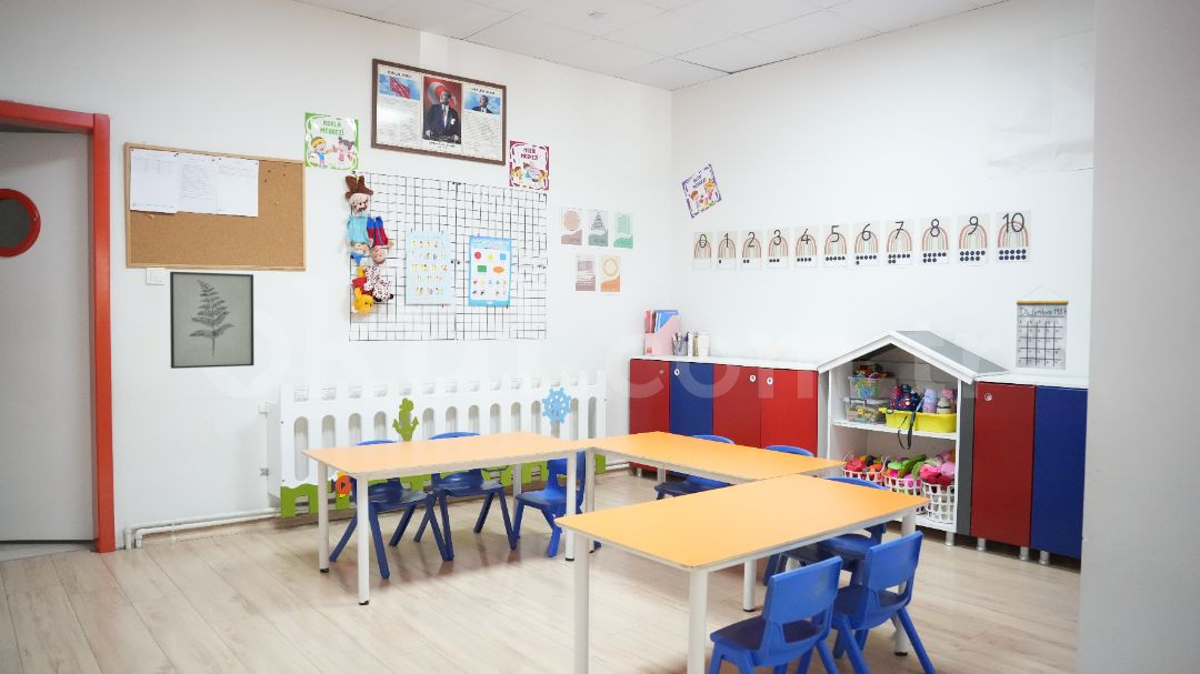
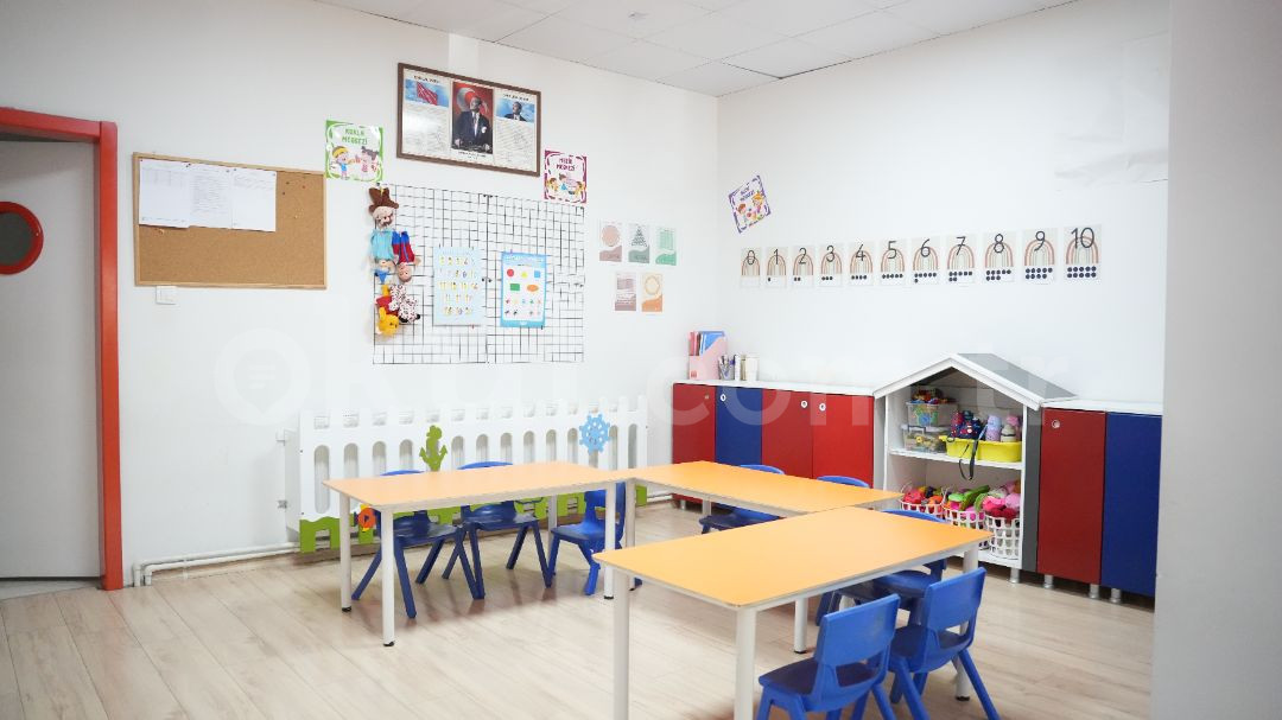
- calendar (1041, 326)
- wall art (212, 320)
